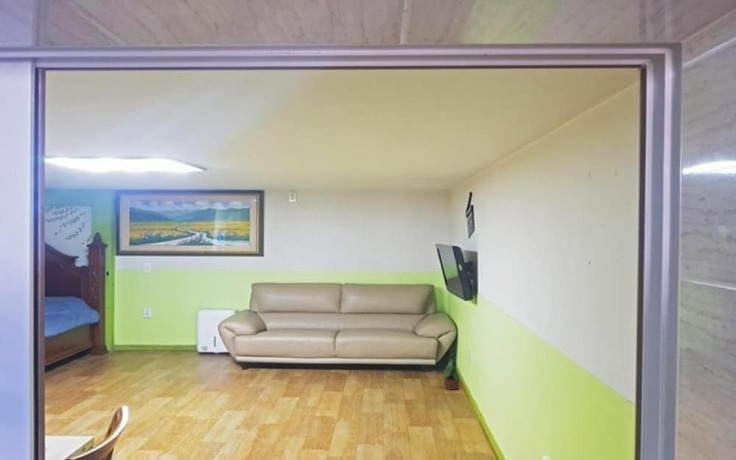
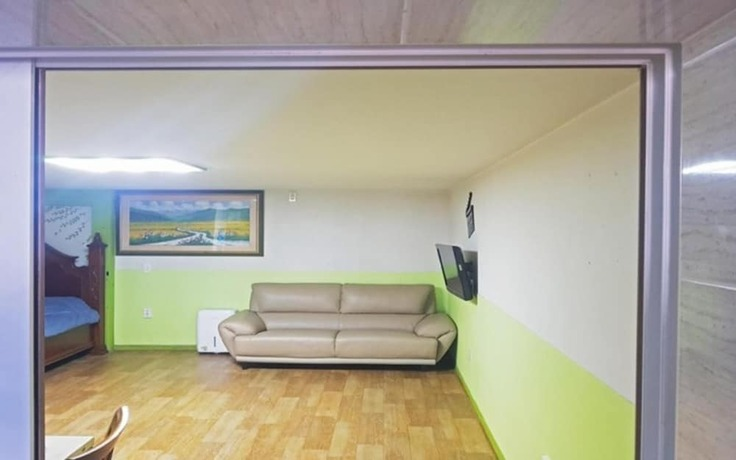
- potted plant (451, 370)
